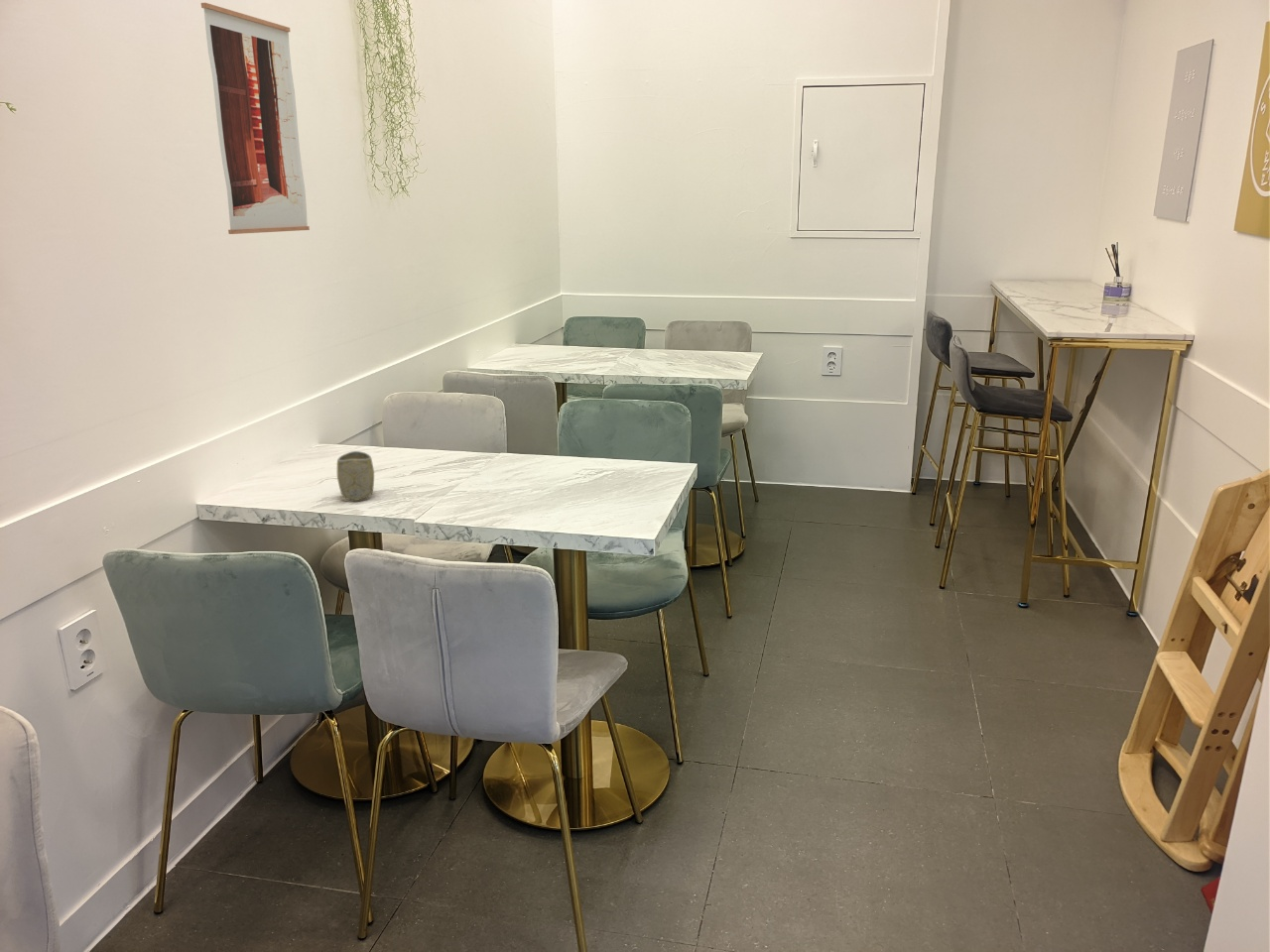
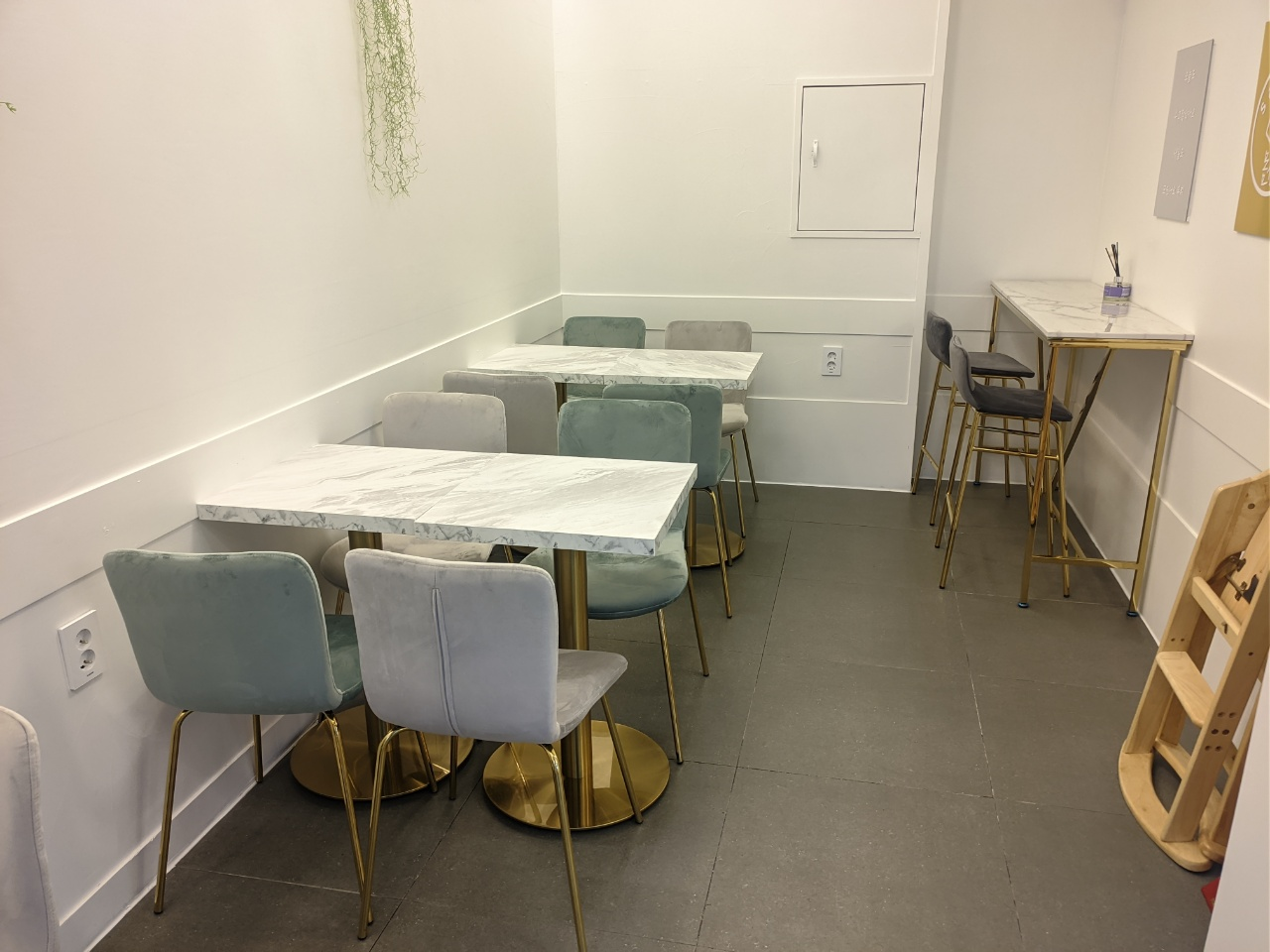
- cup (355, 475)
- wall art (260, 127)
